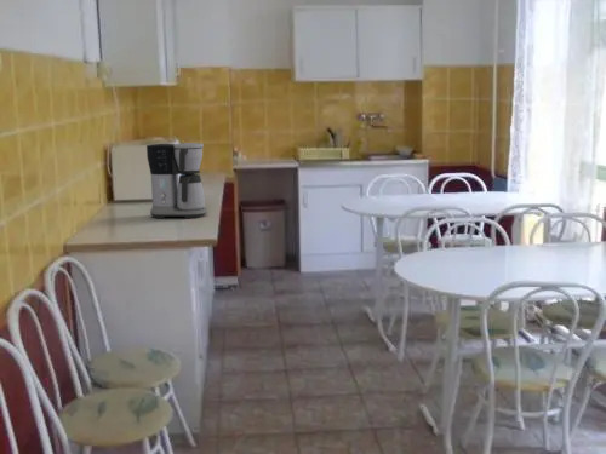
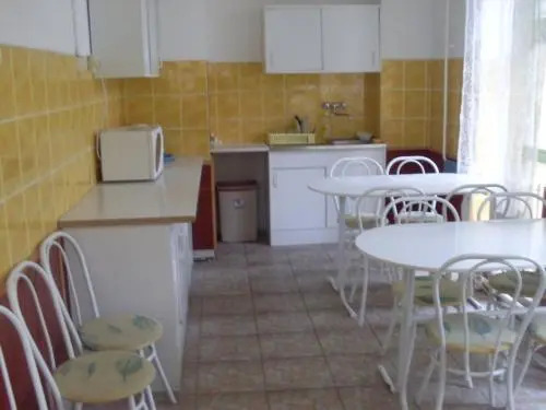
- coffee maker (176, 179)
